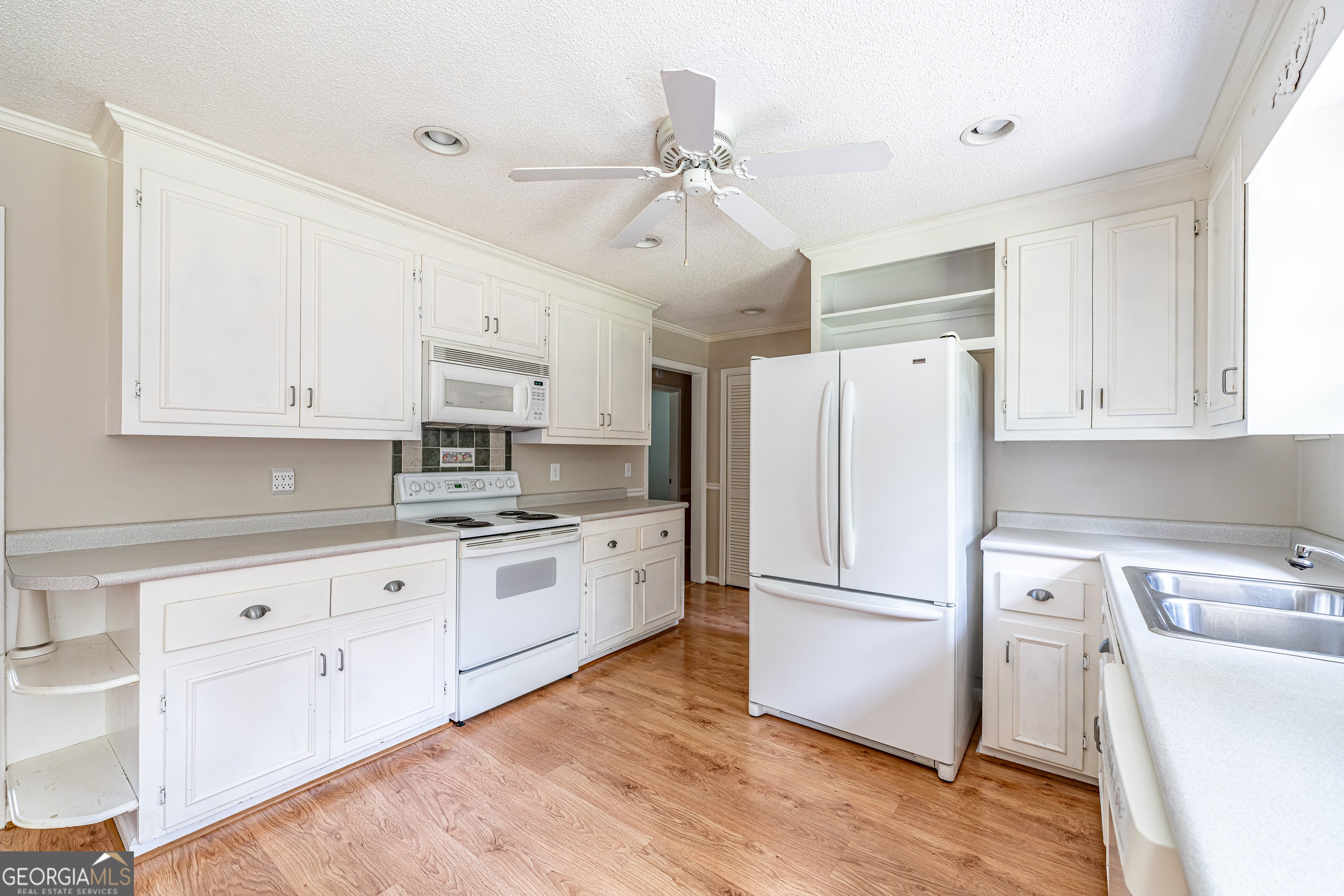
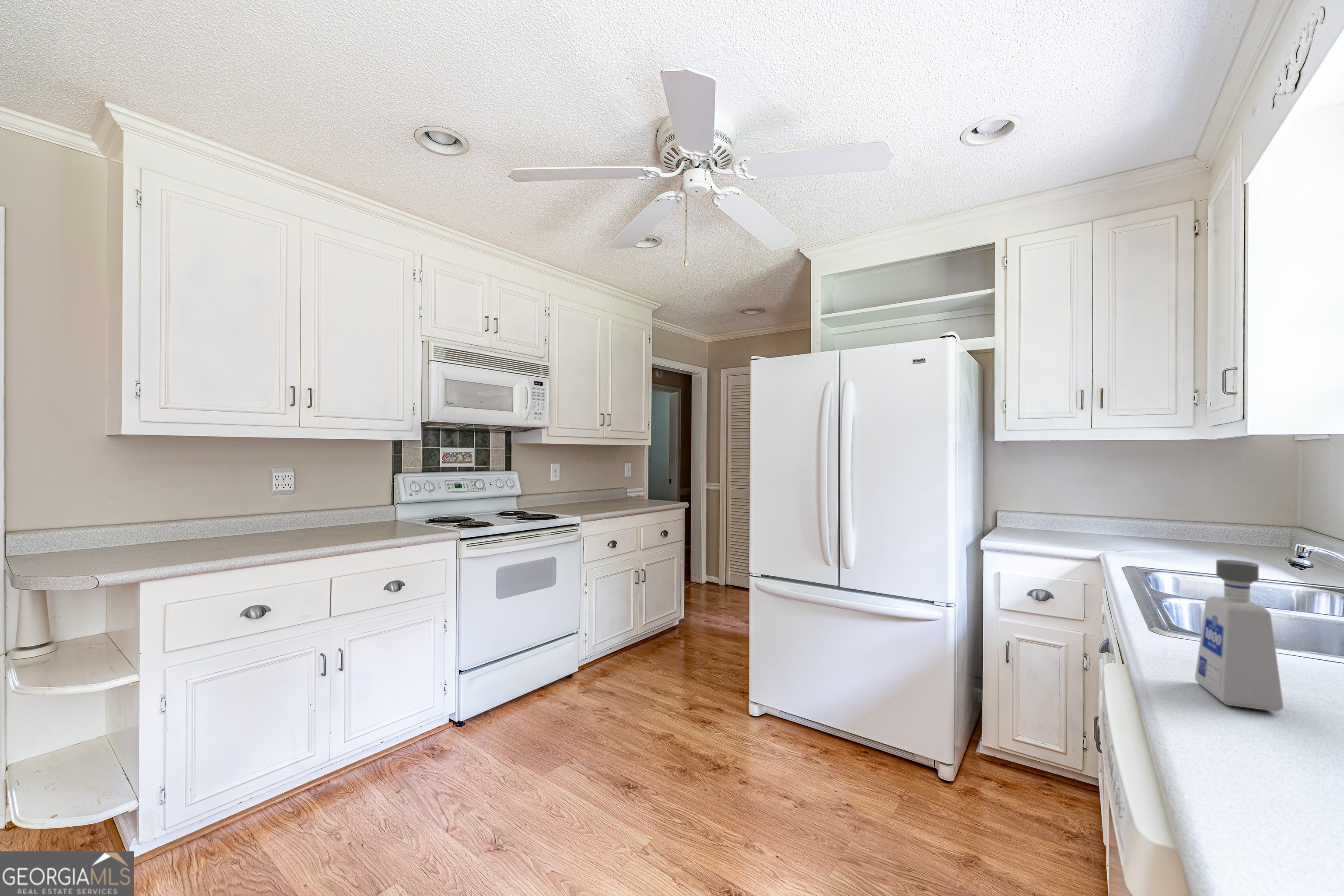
+ soap dispenser (1237, 630)
